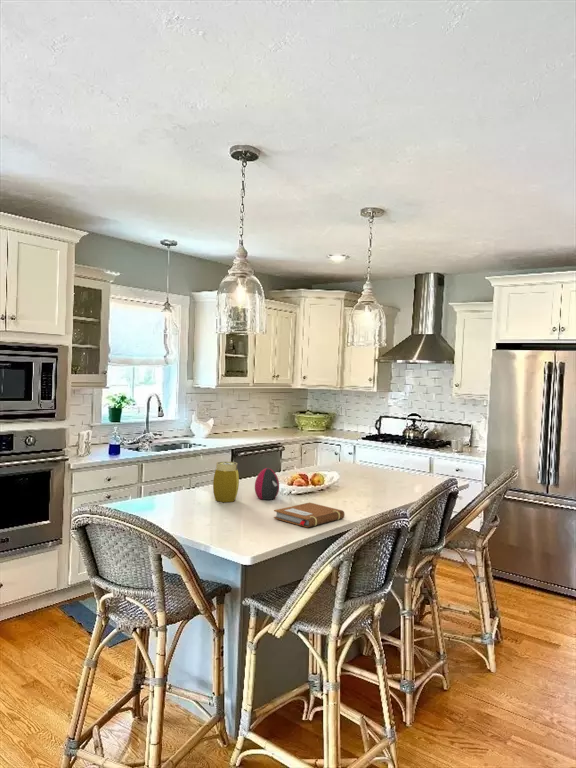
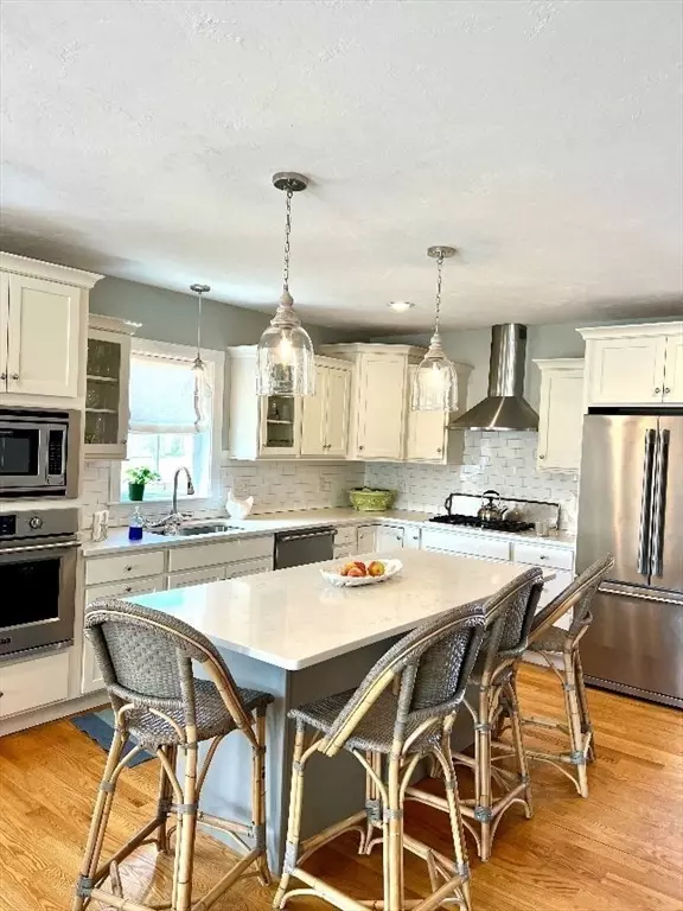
- decorative egg (267, 483)
- notebook (308, 514)
- jar (226, 481)
